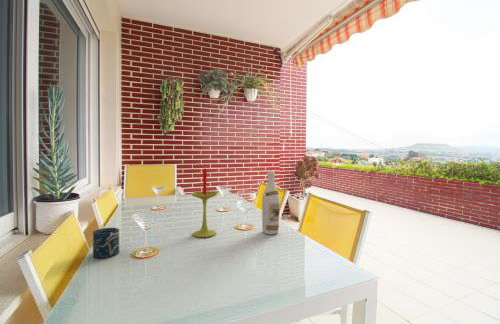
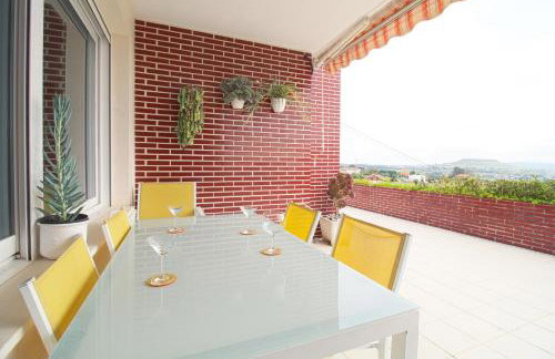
- wine bottle (270, 201)
- cup (104, 243)
- candle (204, 200)
